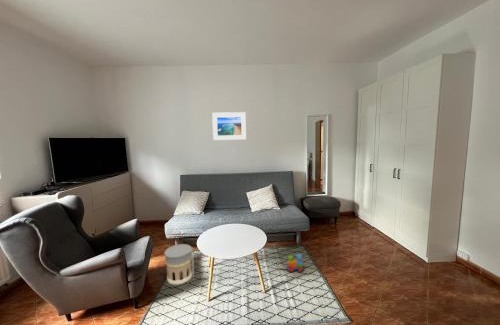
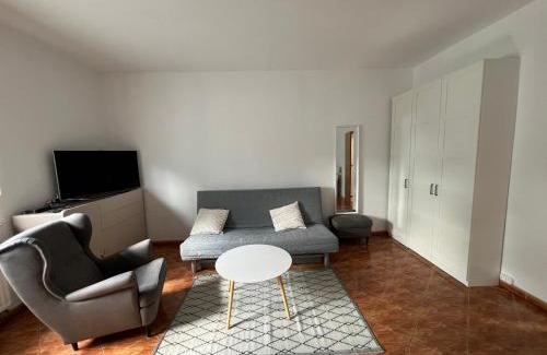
- toy train (291, 262)
- lantern (179, 263)
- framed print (229, 126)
